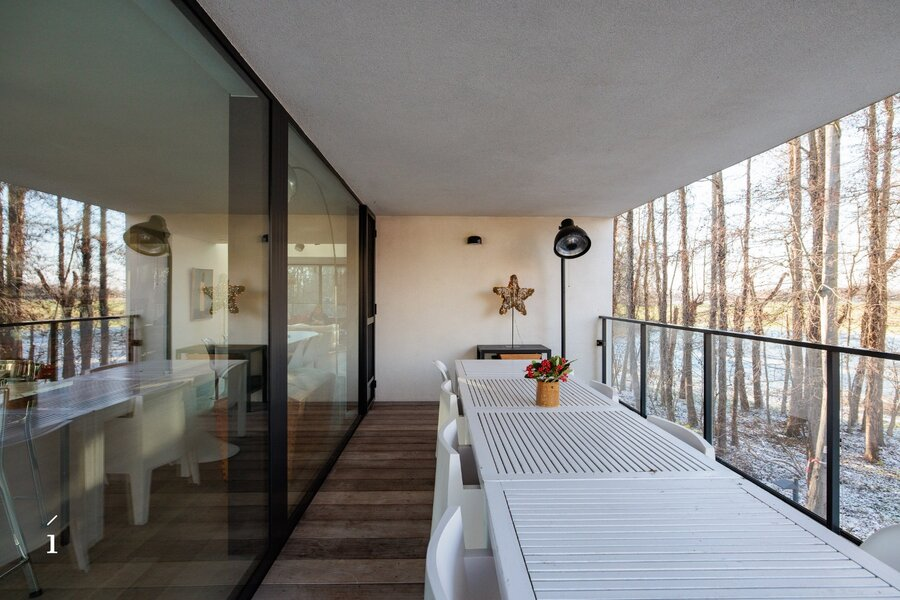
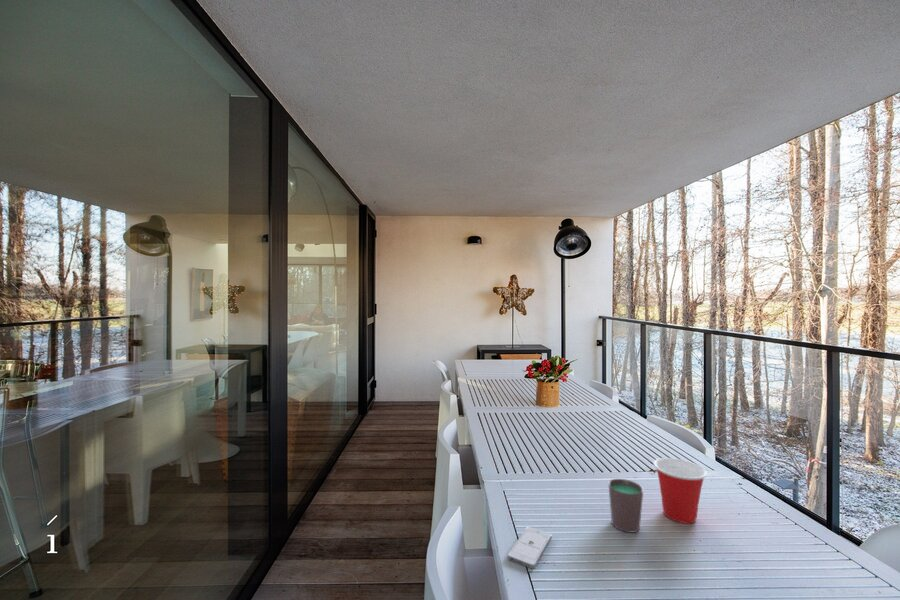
+ cup (625, 505)
+ cup (679, 491)
+ smartphone (530, 545)
